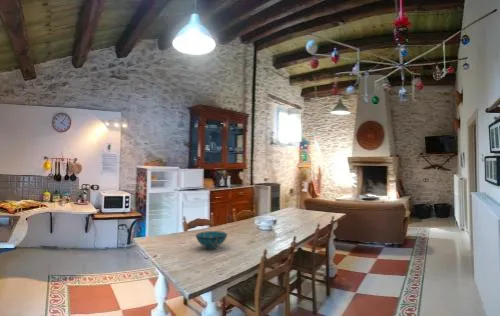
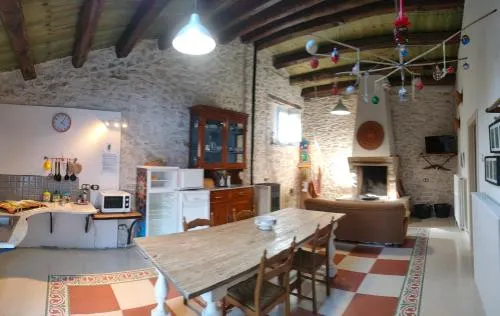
- decorative bowl (211, 240)
